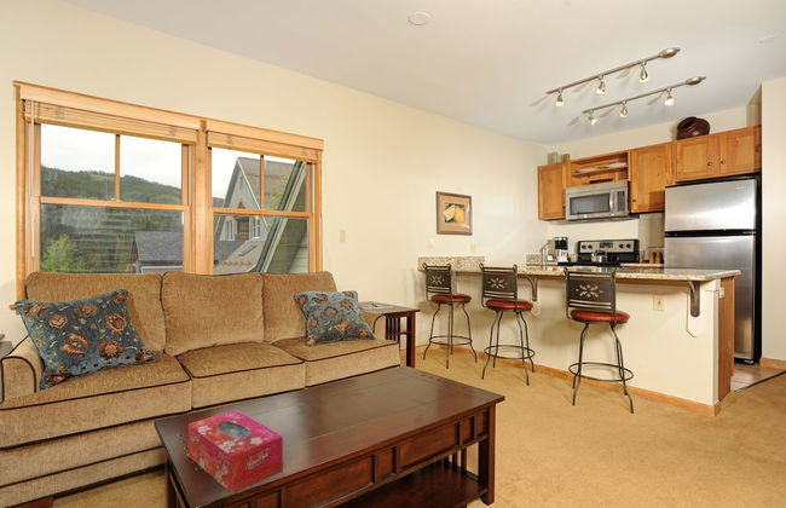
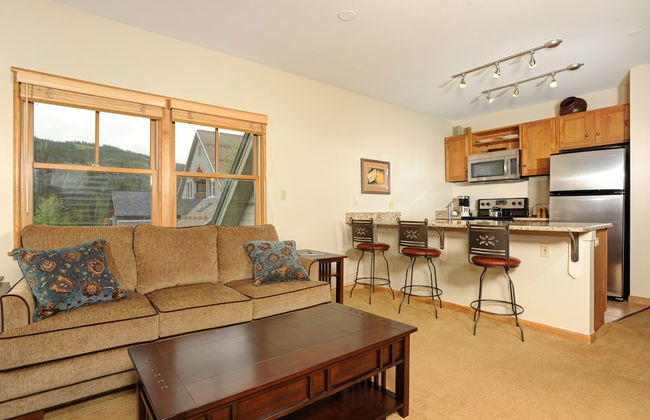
- tissue box (233, 446)
